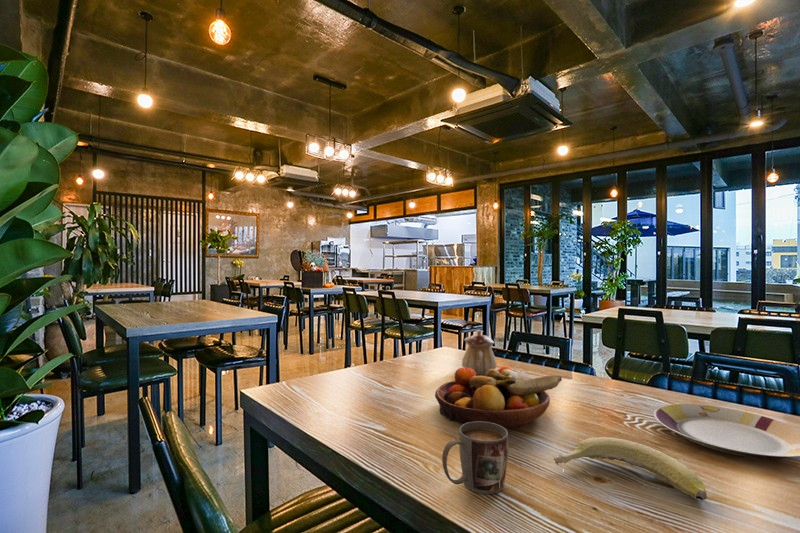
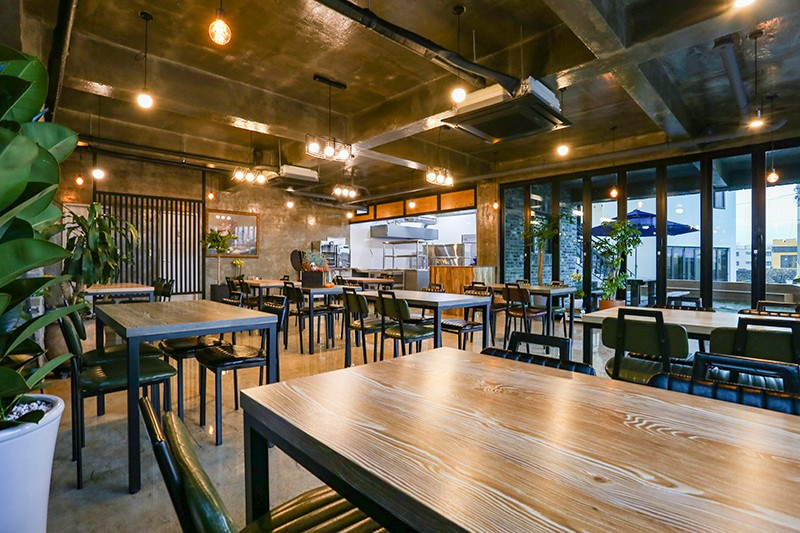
- plate (728, 430)
- fruit bowl (492, 388)
- mug (474, 458)
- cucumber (619, 460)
- teapot (479, 350)
